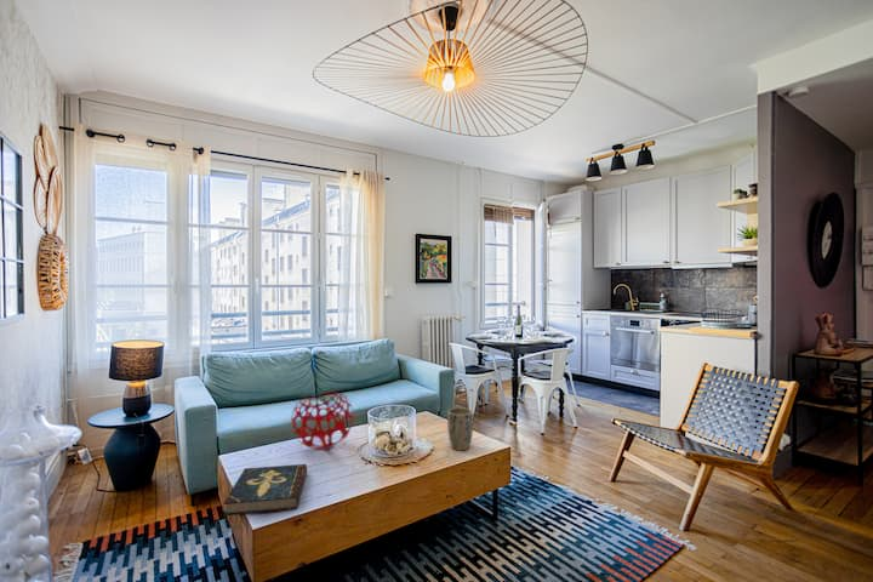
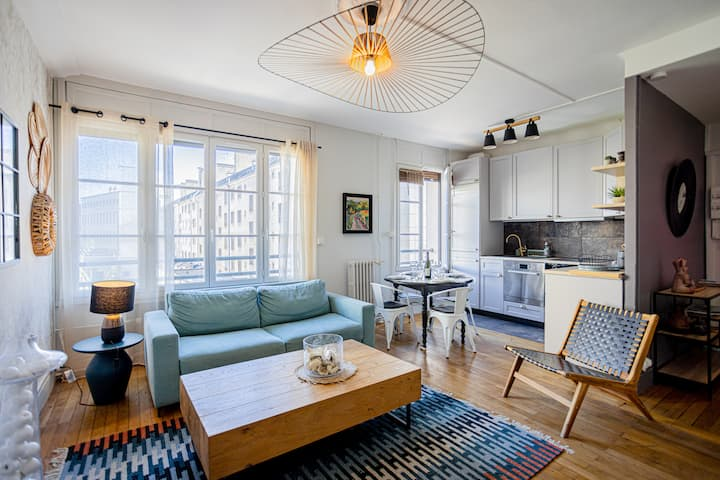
- plant pot (460, 429)
- decorative sphere (323, 420)
- book (269, 486)
